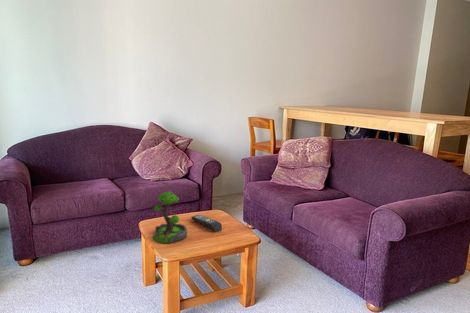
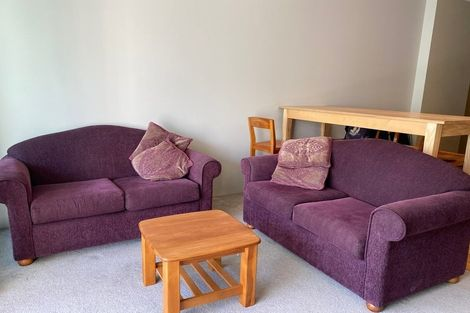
- plant (167, 215)
- remote control (206, 221)
